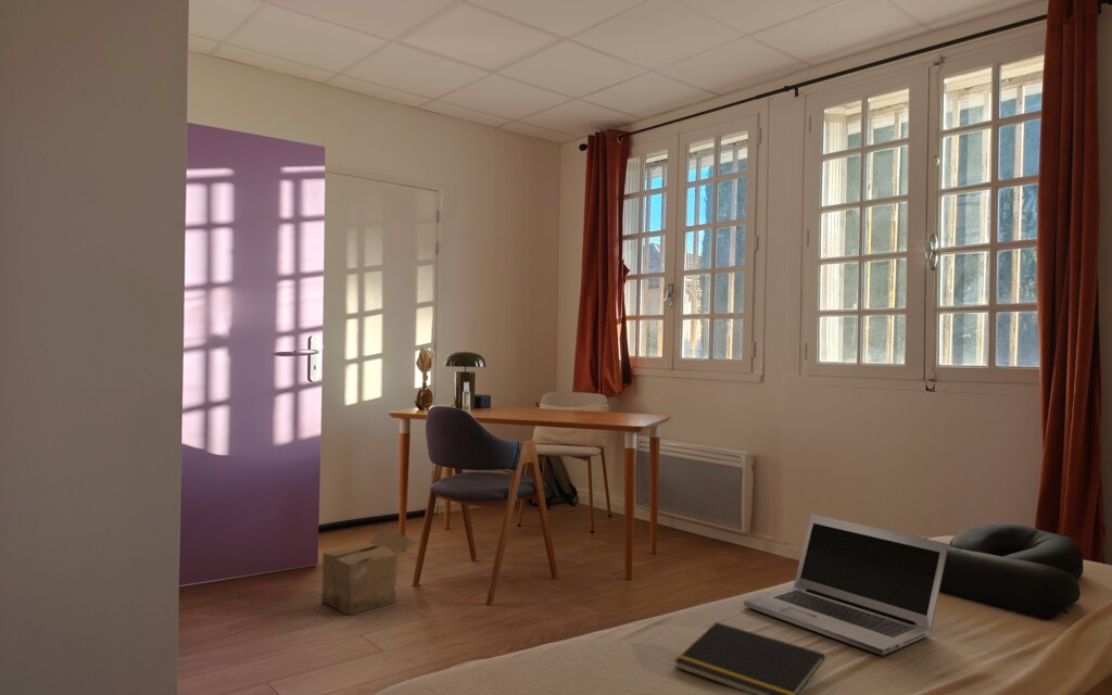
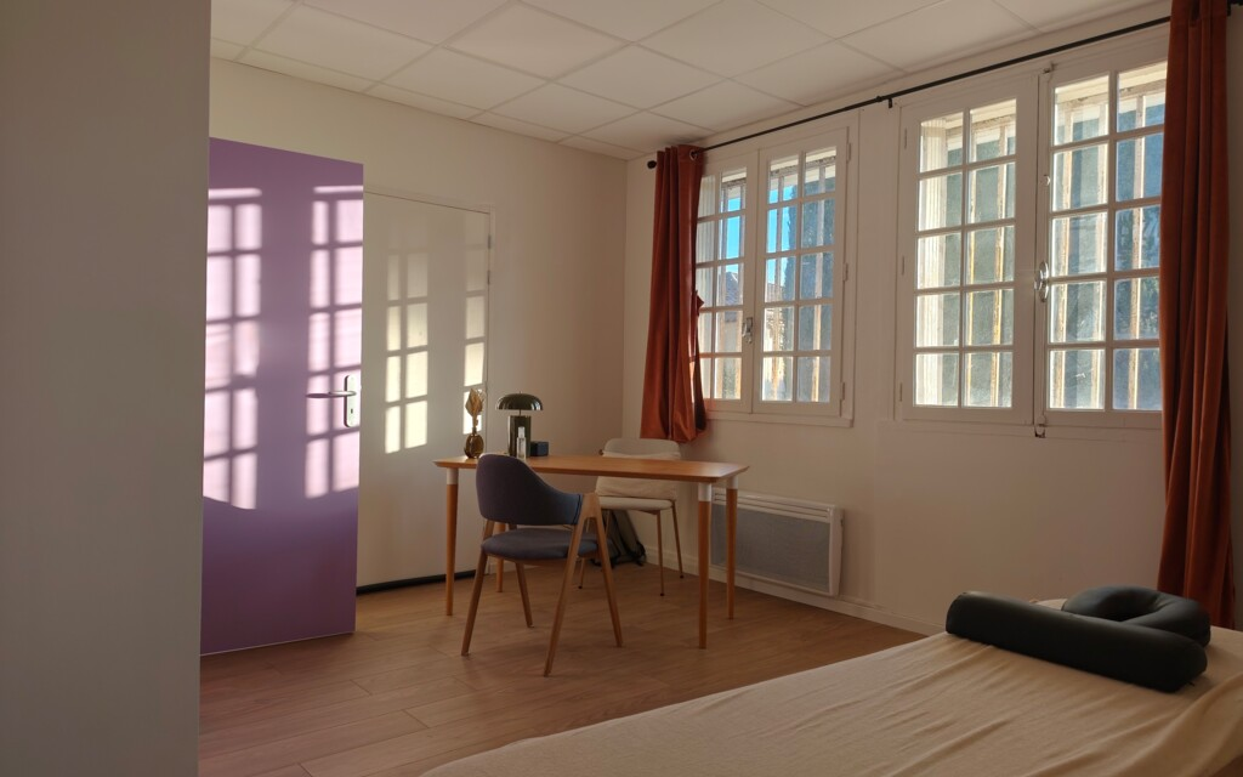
- cardboard box (369, 568)
- laptop (843, 577)
- notepad (748, 660)
